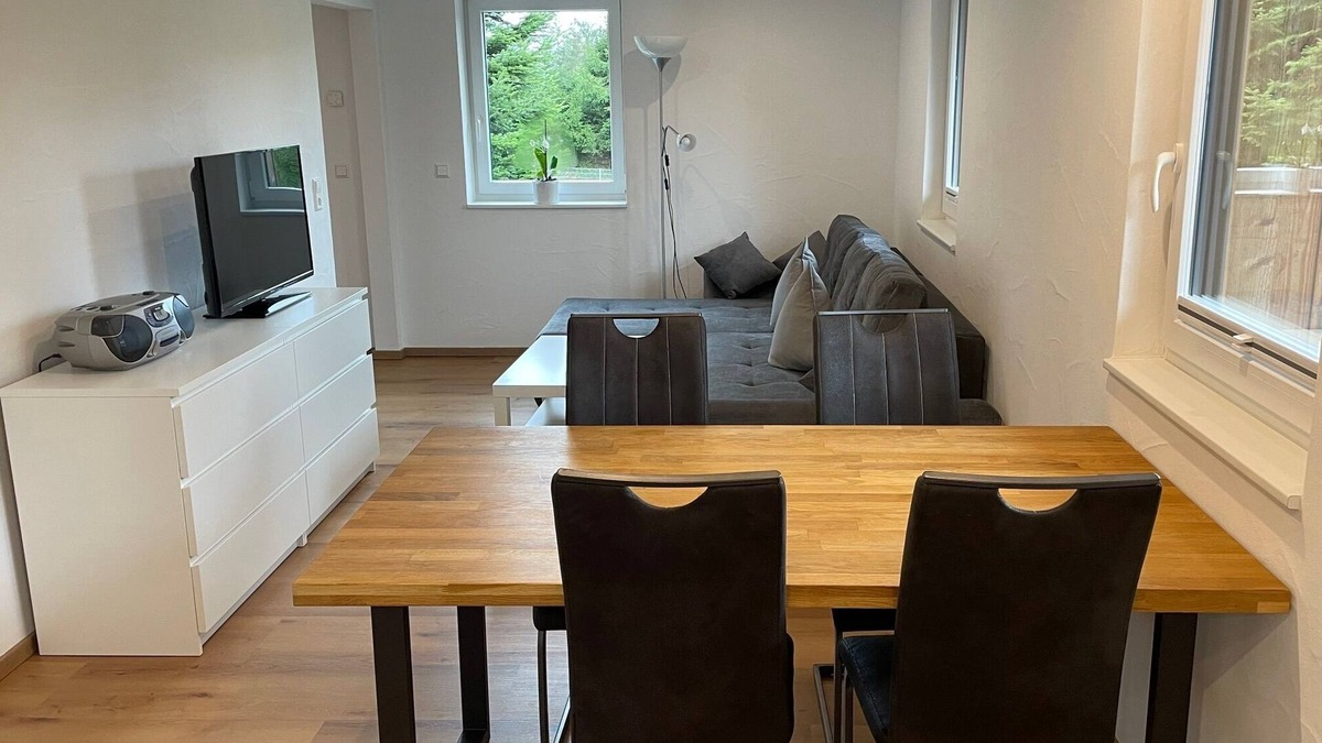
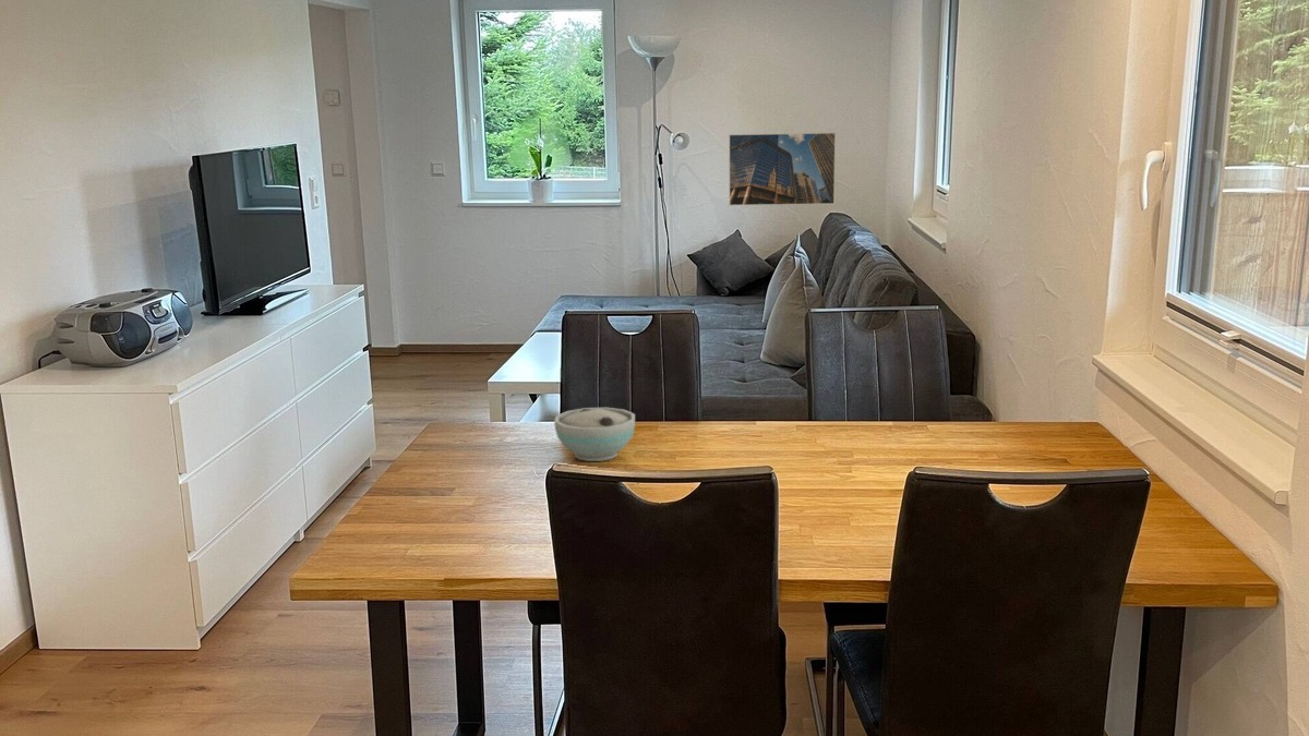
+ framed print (781, 169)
+ bowl (595, 432)
